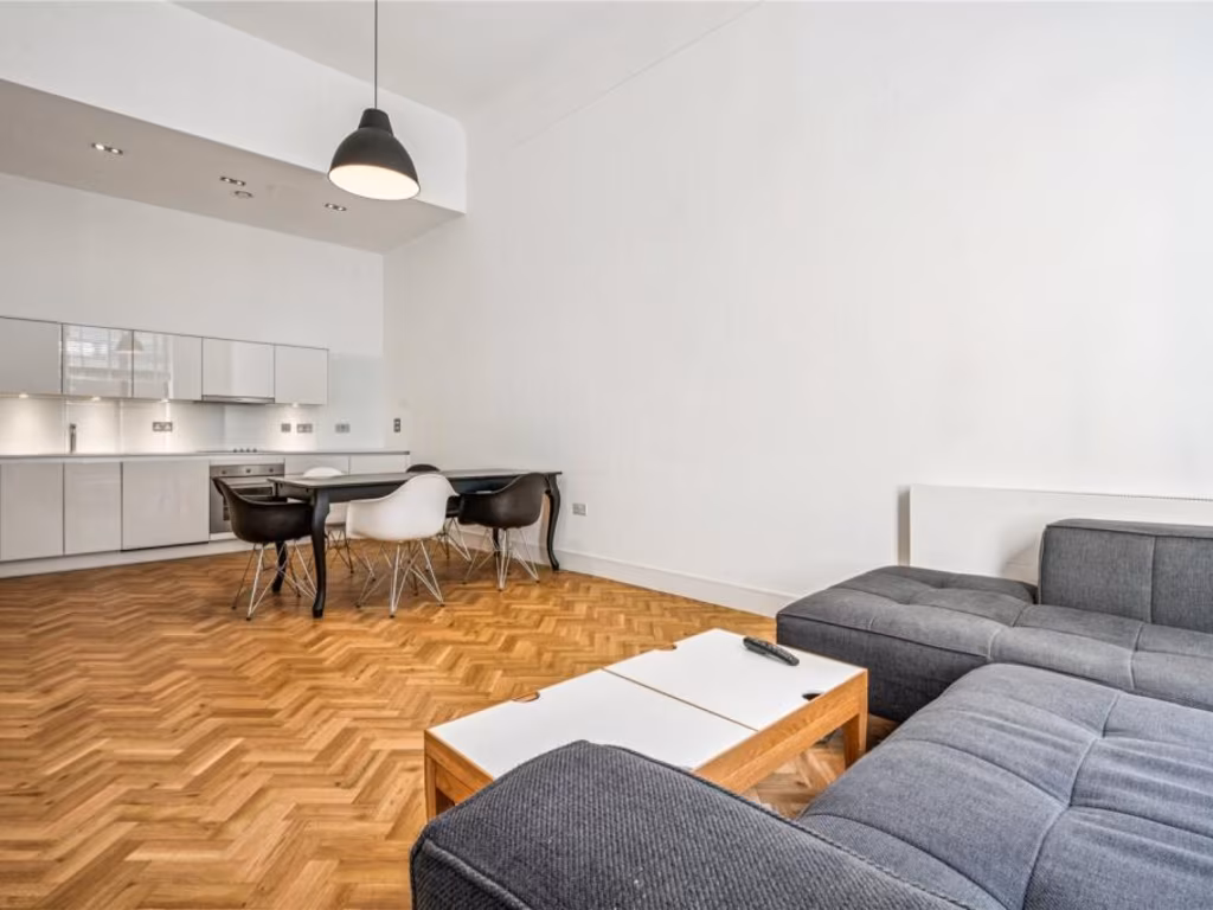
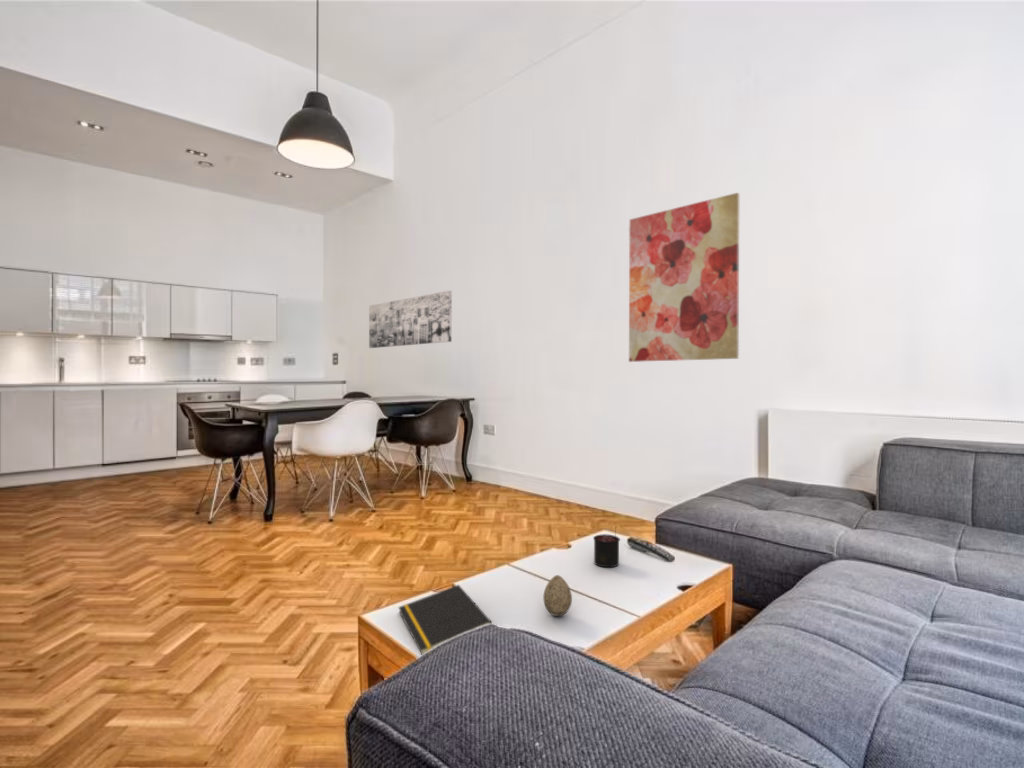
+ wall art (406, 322)
+ decorative egg (557, 595)
+ notepad (442, 616)
+ candle (606, 544)
+ wall art (680, 284)
